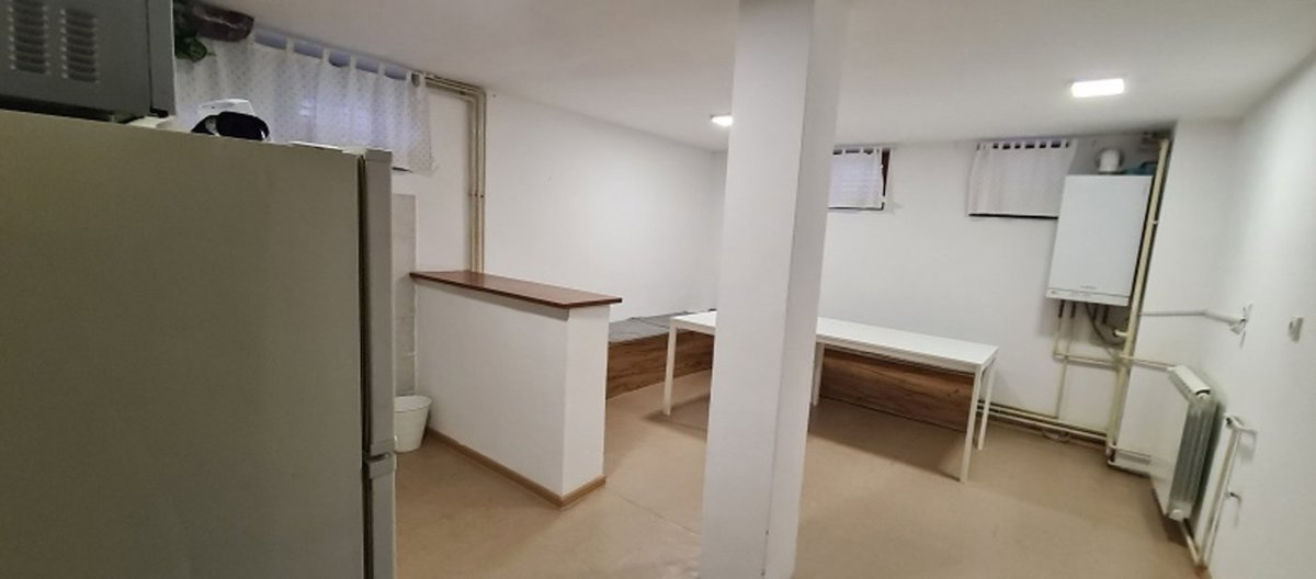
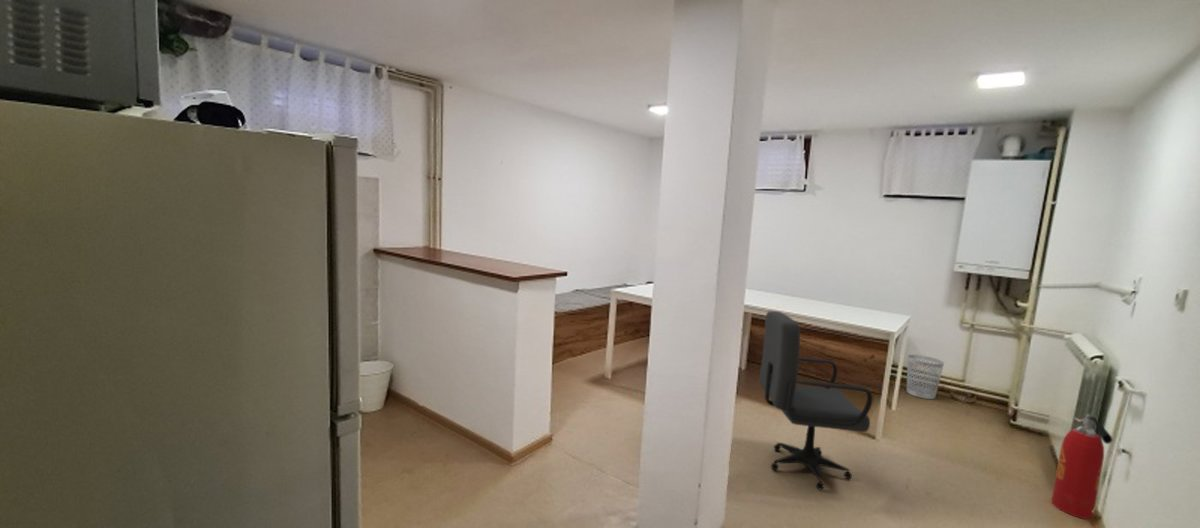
+ fire extinguisher (1080, 463)
+ wastebasket (923, 376)
+ office chair (812, 394)
